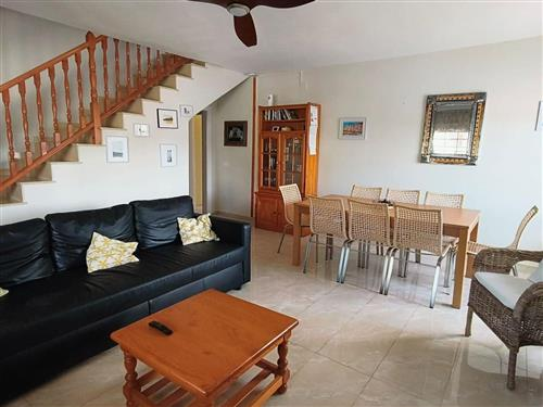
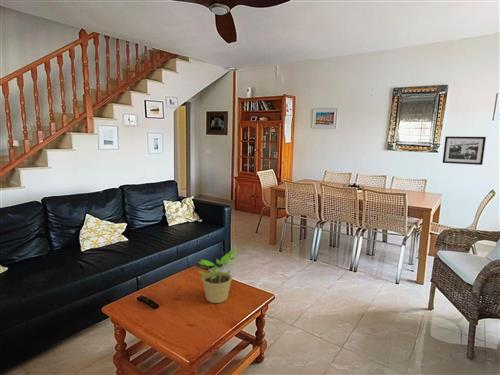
+ picture frame (463, 150)
+ potted plant (215, 274)
